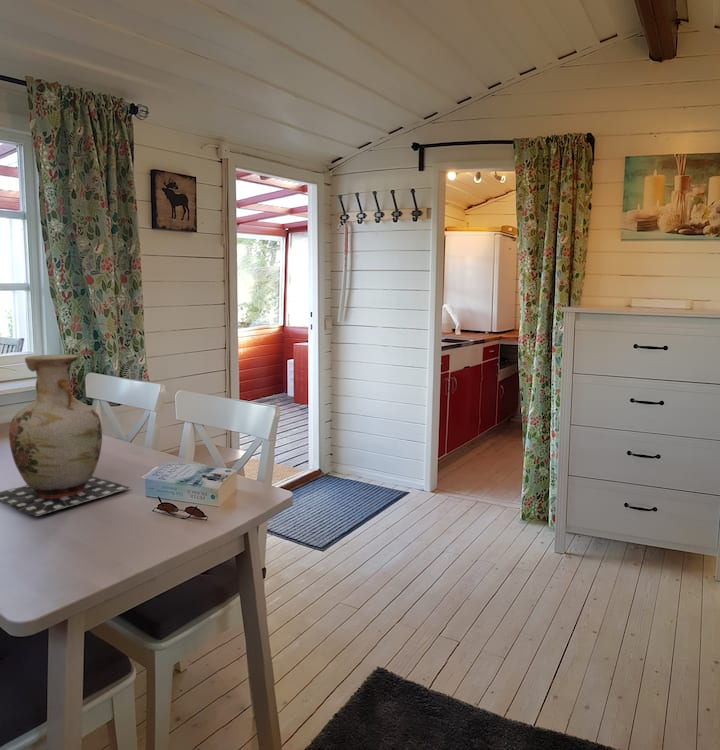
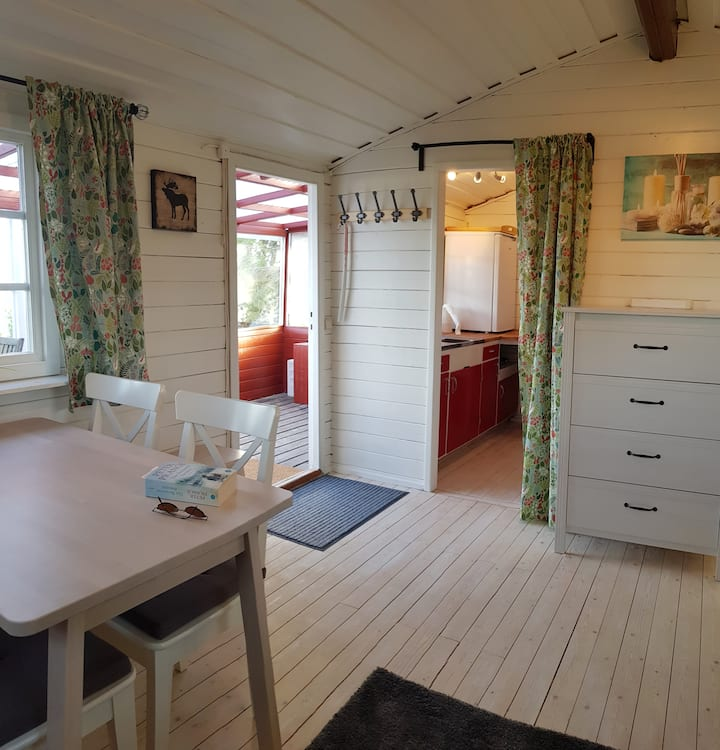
- vase (55, 426)
